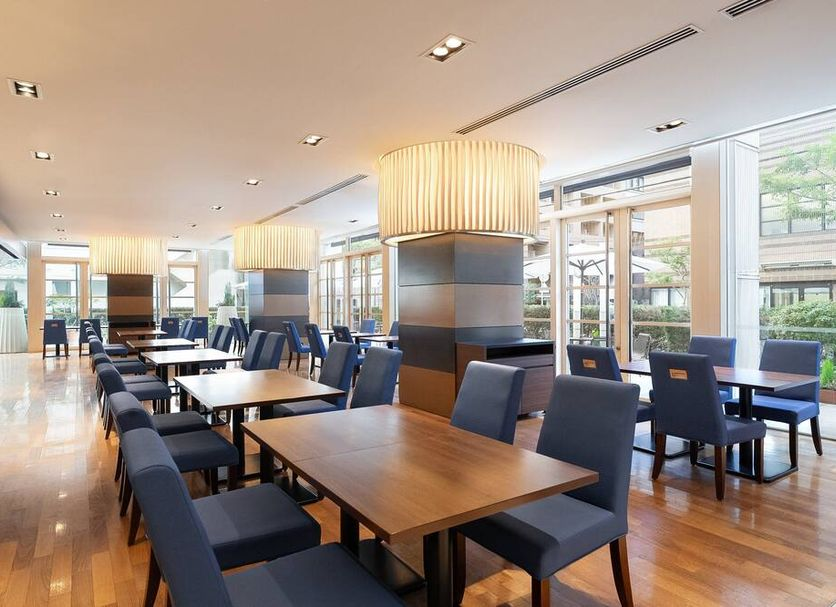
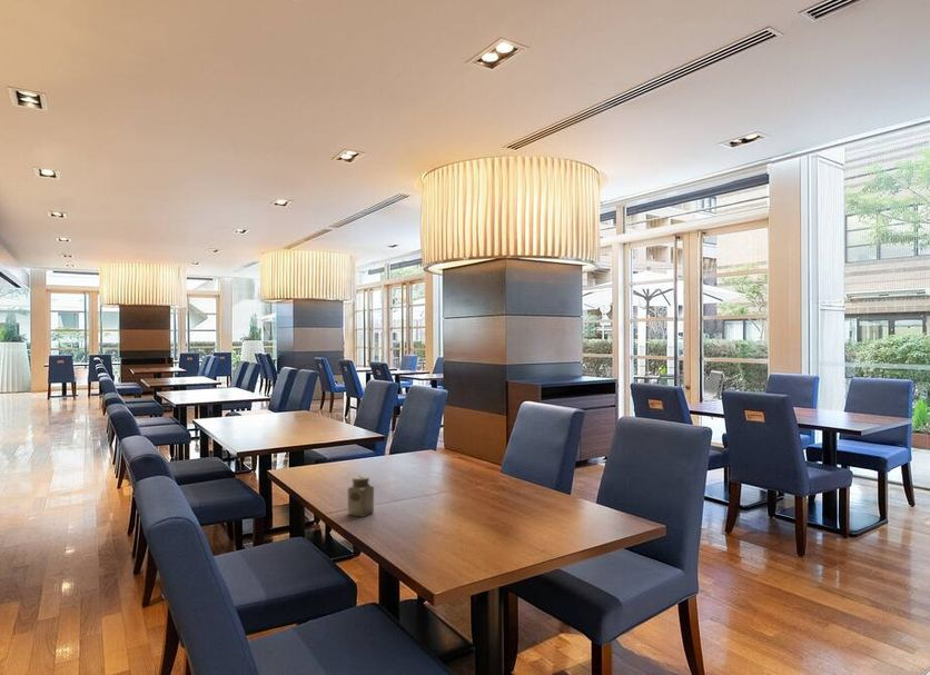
+ salt shaker (360, 495)
